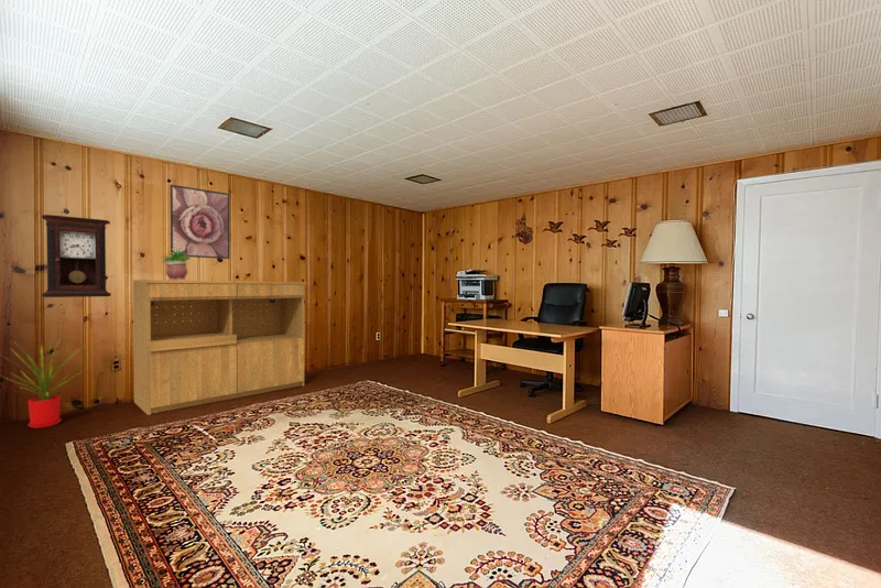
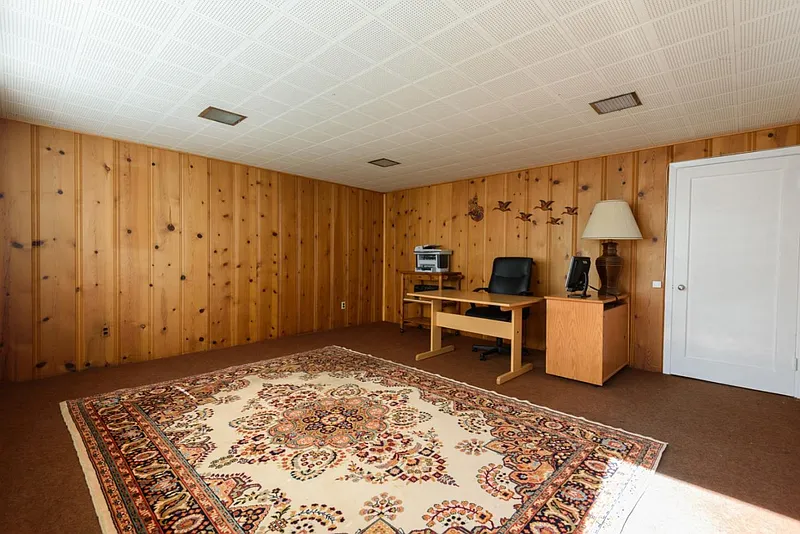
- pendulum clock (77, 257)
- bookcase (226, 337)
- house plant (44, 381)
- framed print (200, 222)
- potted plant (175, 263)
